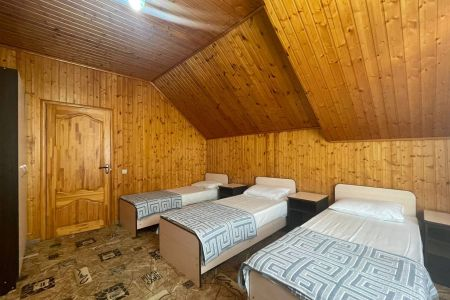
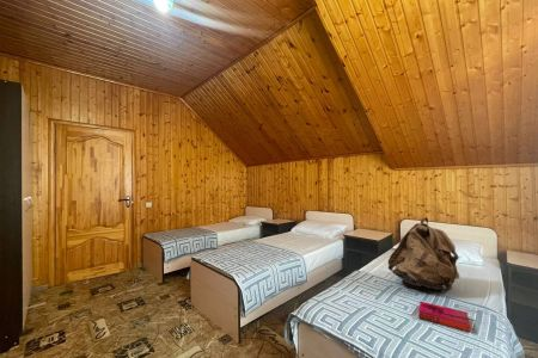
+ backpack (420, 252)
+ hardback book (442, 315)
